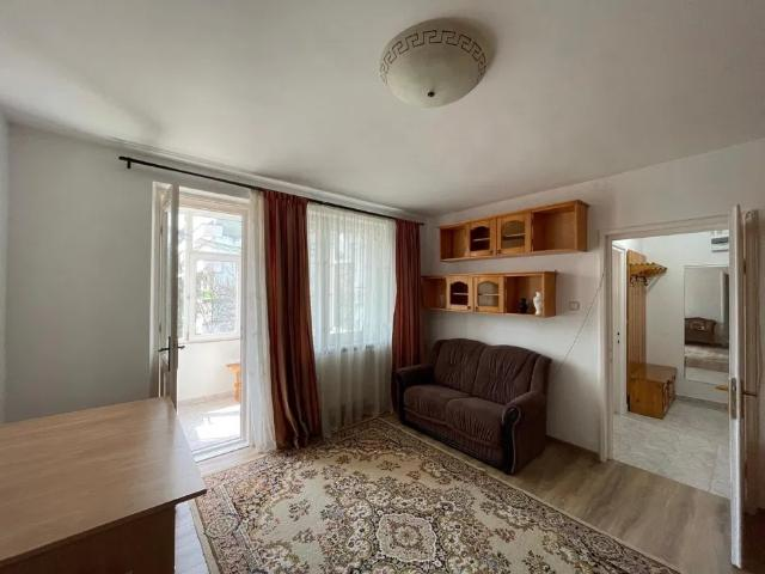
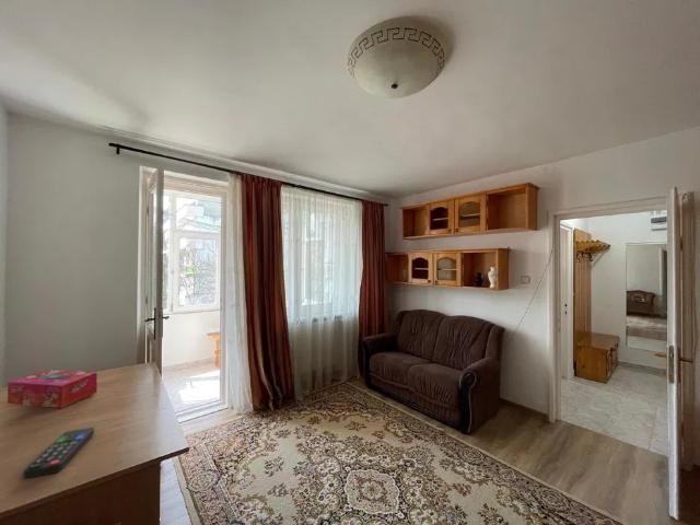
+ tissue box (54, 387)
+ remote control (62, 448)
